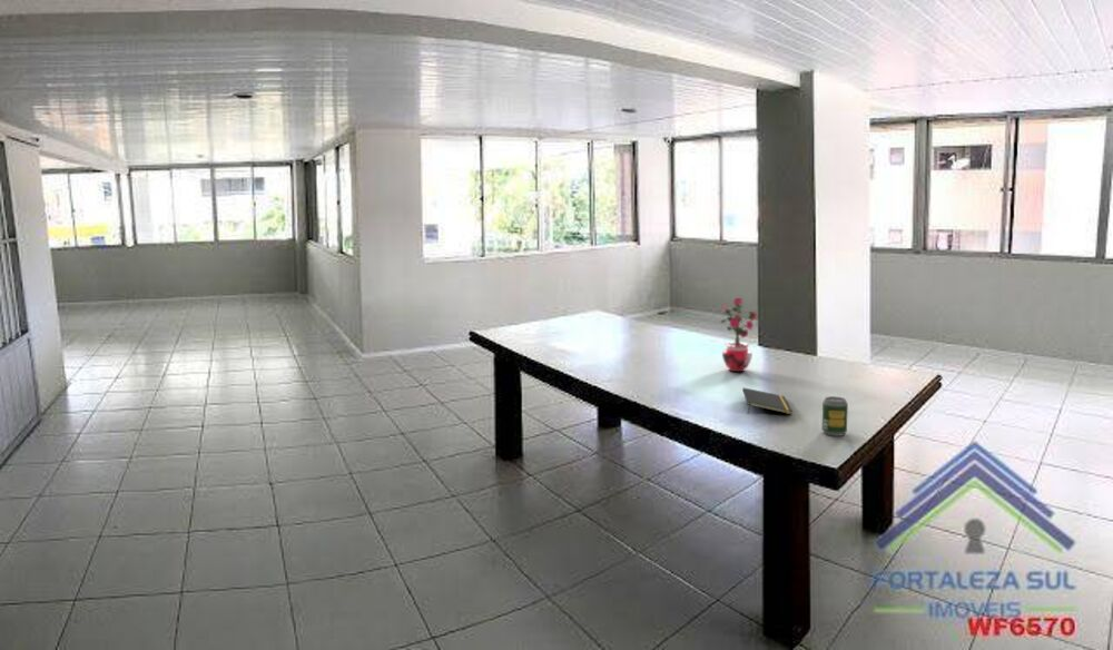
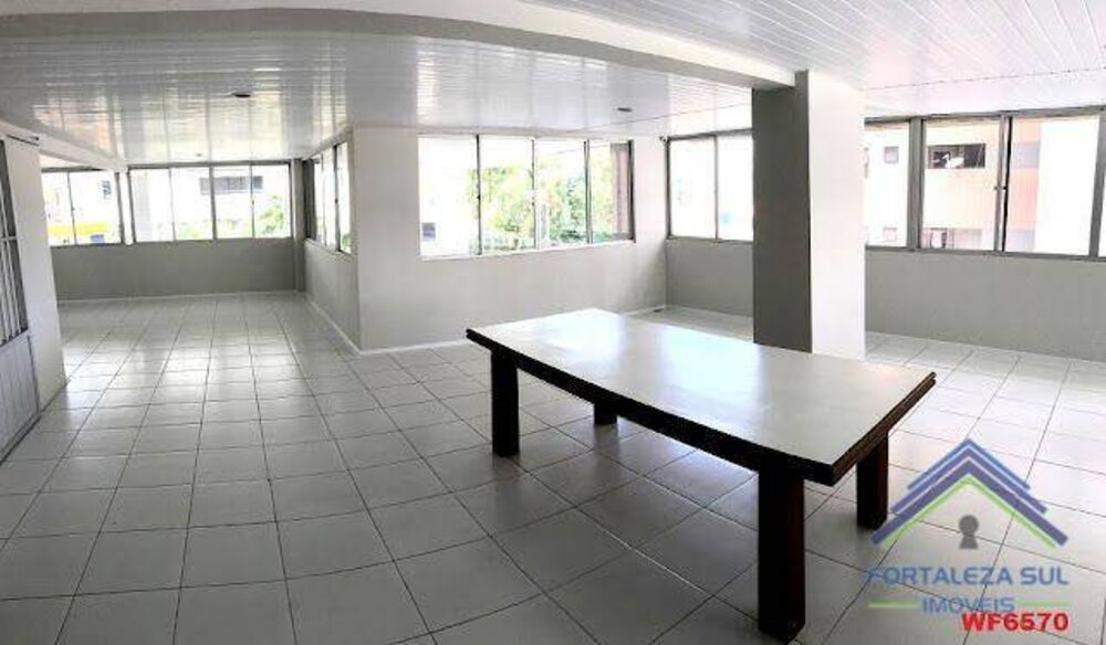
- notepad (766, 400)
- potted plant (736, 333)
- soda can (835, 415)
